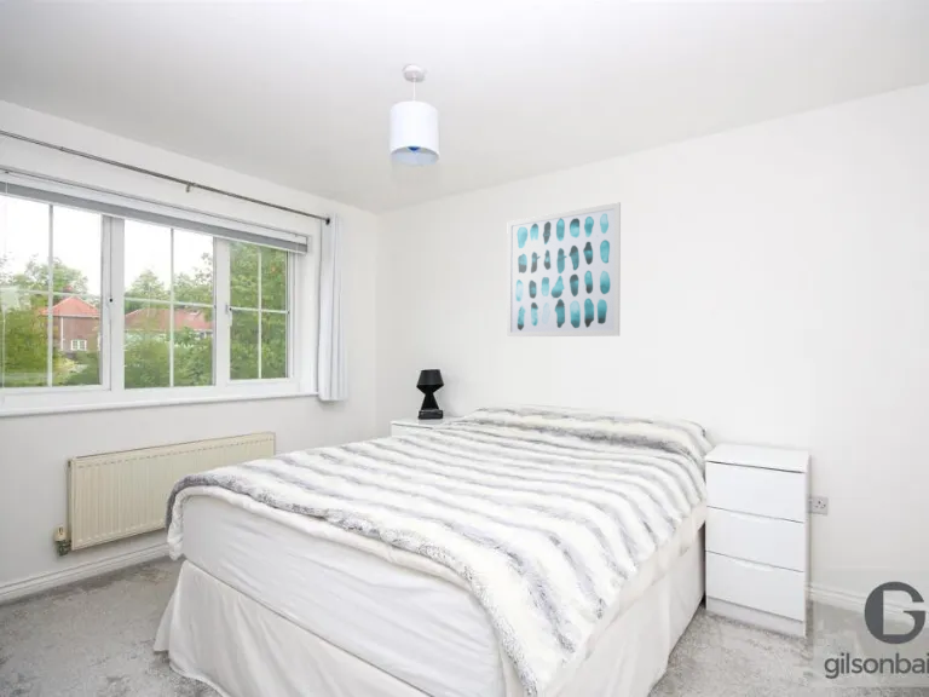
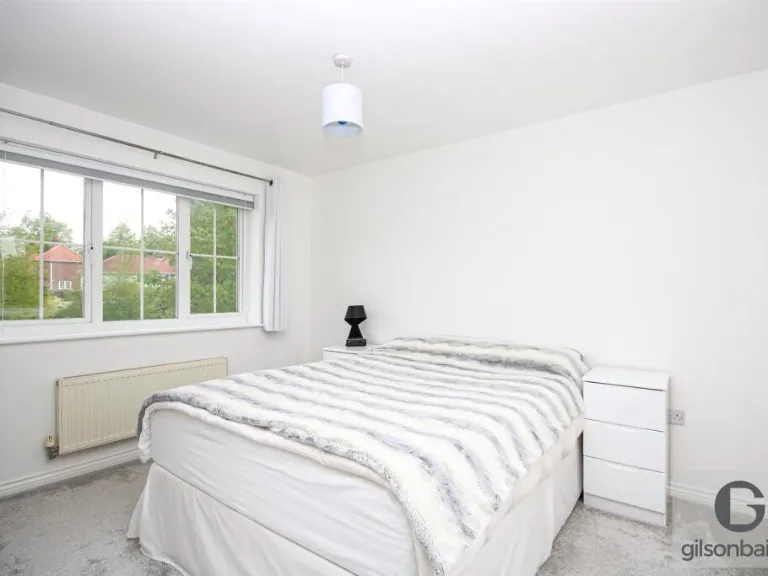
- wall art (559, 275)
